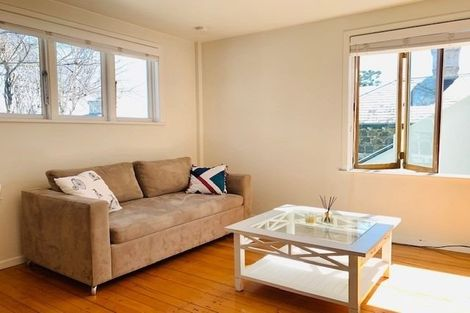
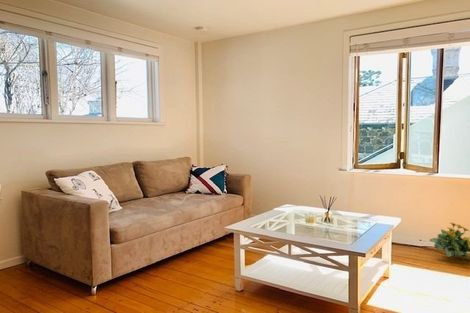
+ flowering plant (452, 240)
